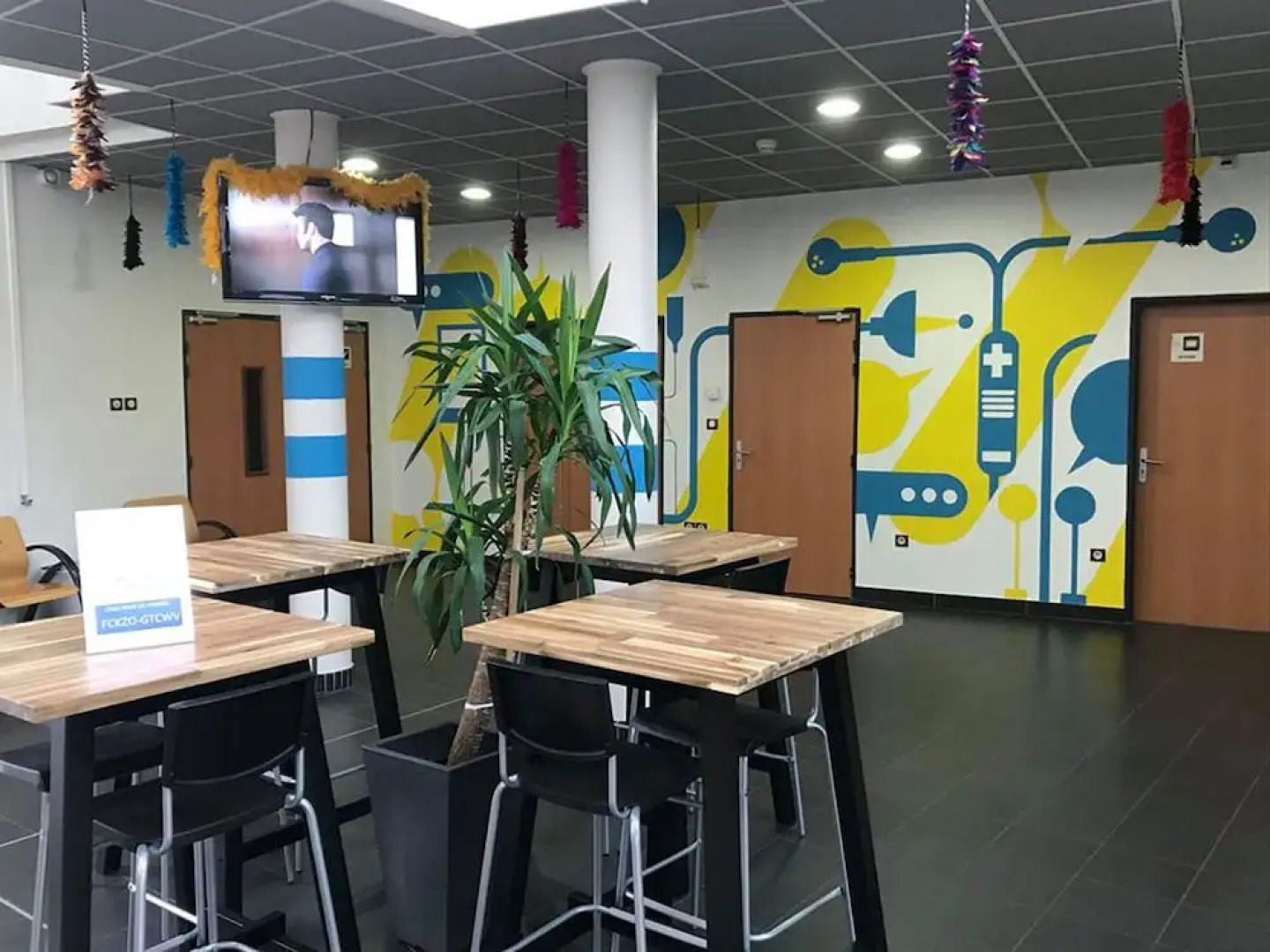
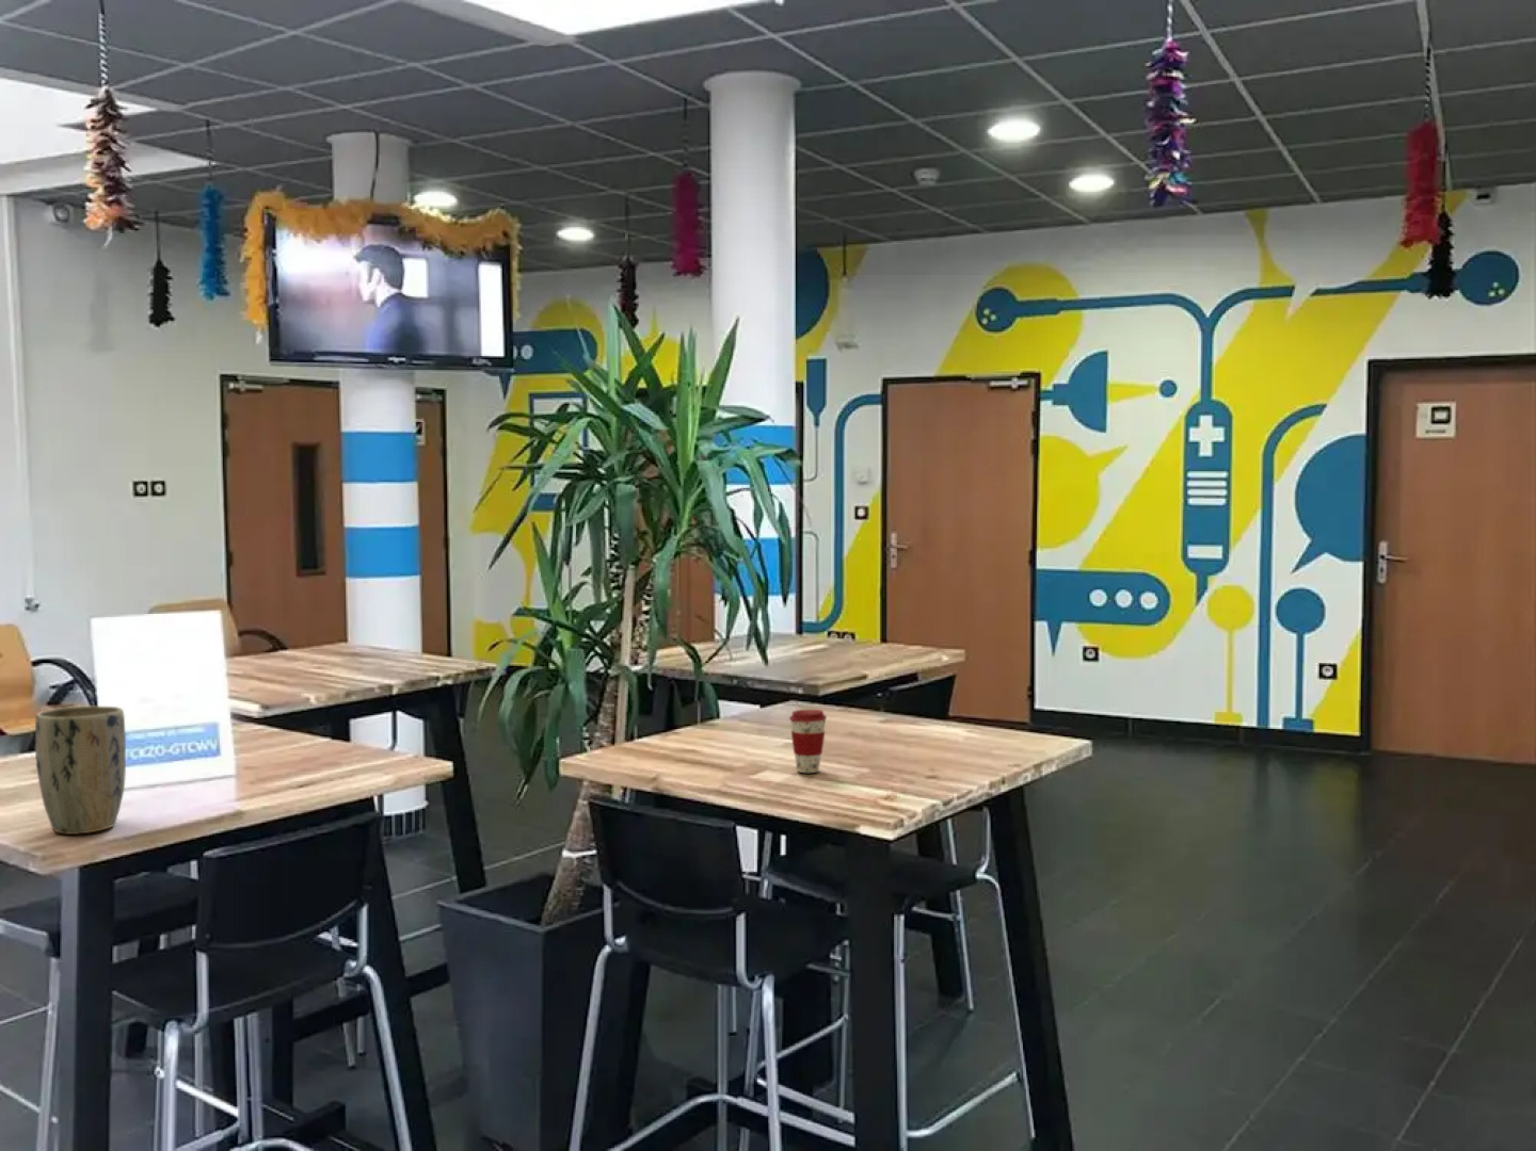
+ coffee cup (808, 741)
+ plant pot (81, 769)
